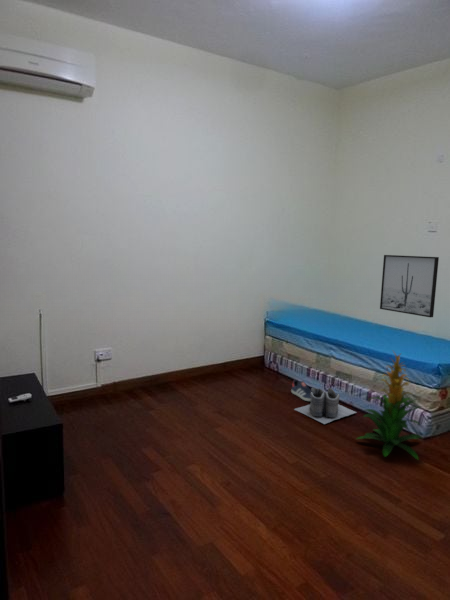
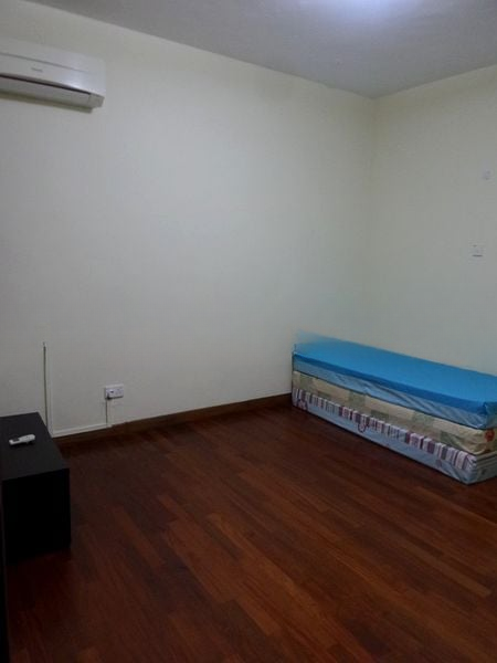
- indoor plant (394, 399)
- boots (325, 399)
- sneaker (304, 389)
- wall art (407, 284)
